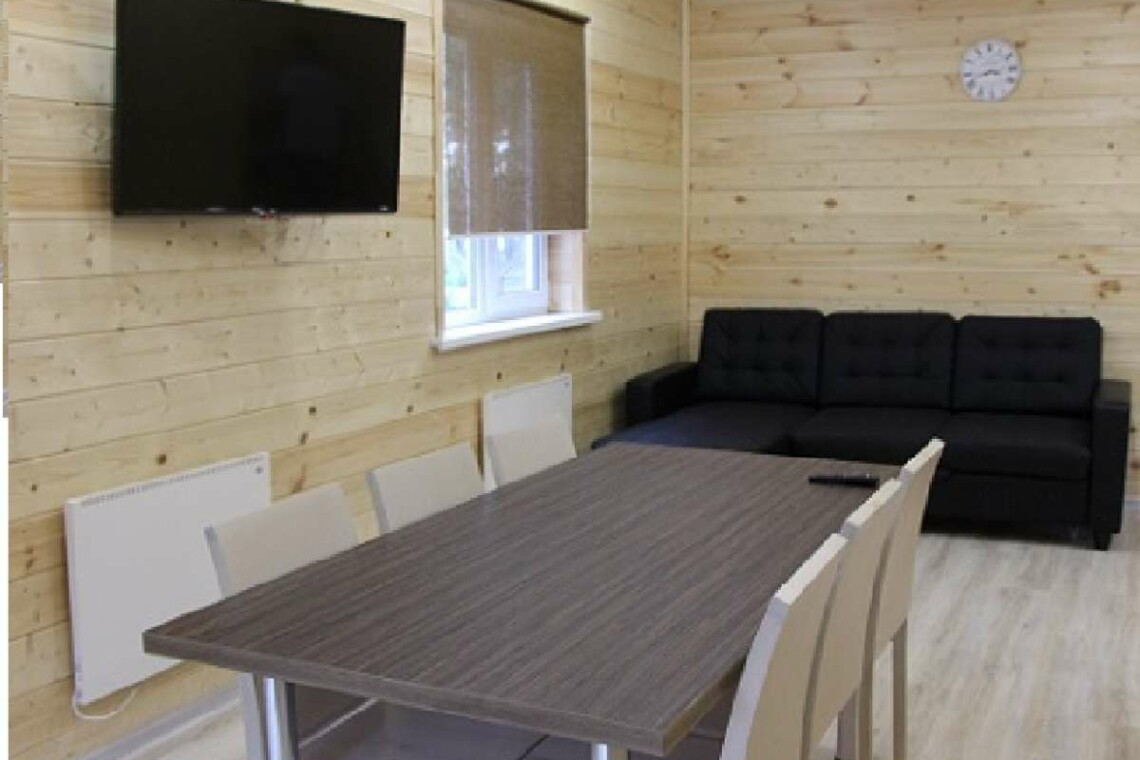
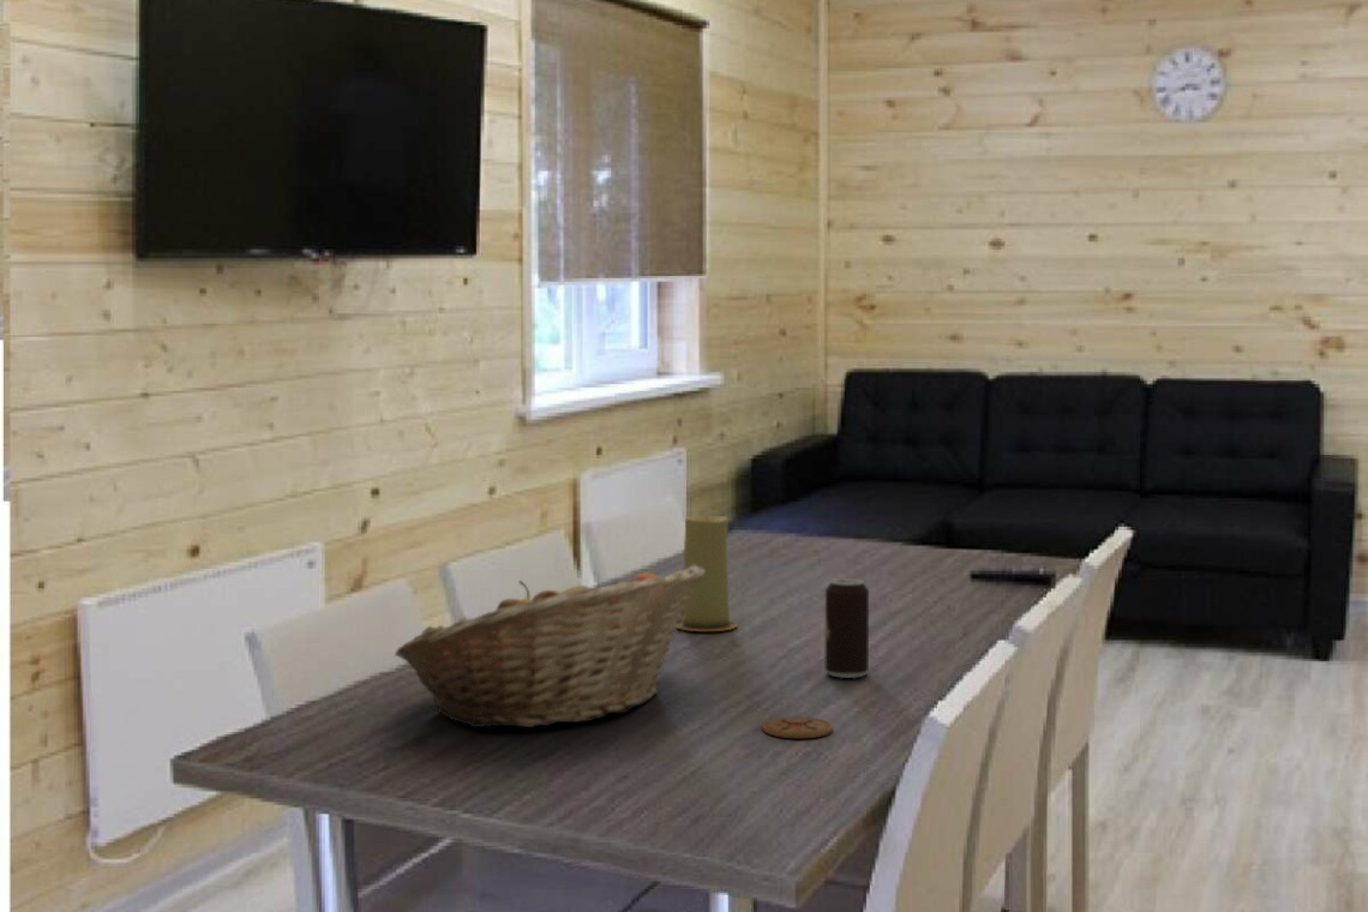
+ beverage can (846, 628)
+ coaster (797, 727)
+ fruit basket (558, 635)
+ candle (706, 571)
